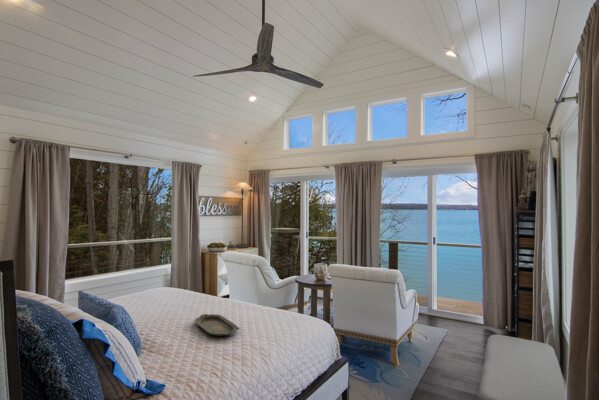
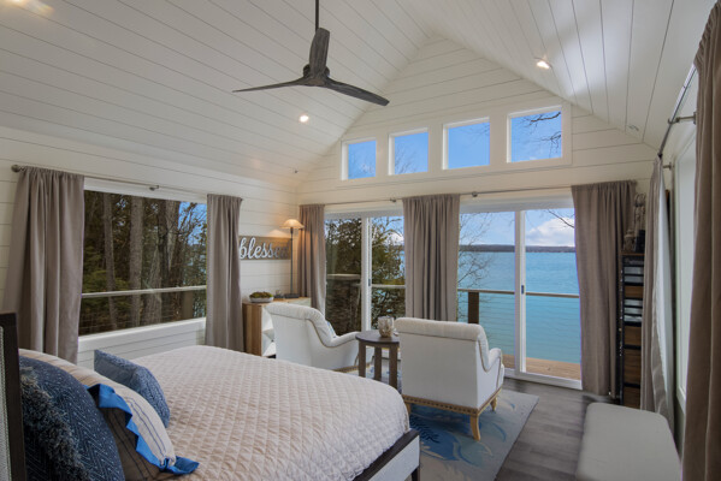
- serving tray (215, 325)
